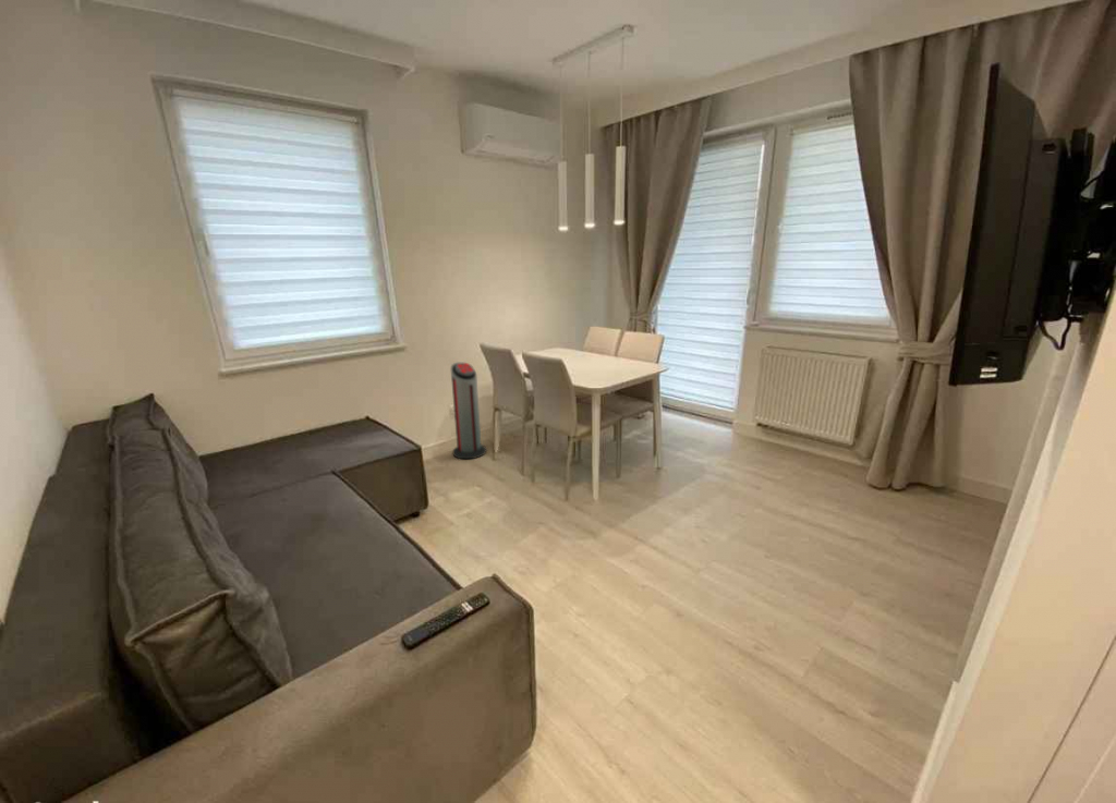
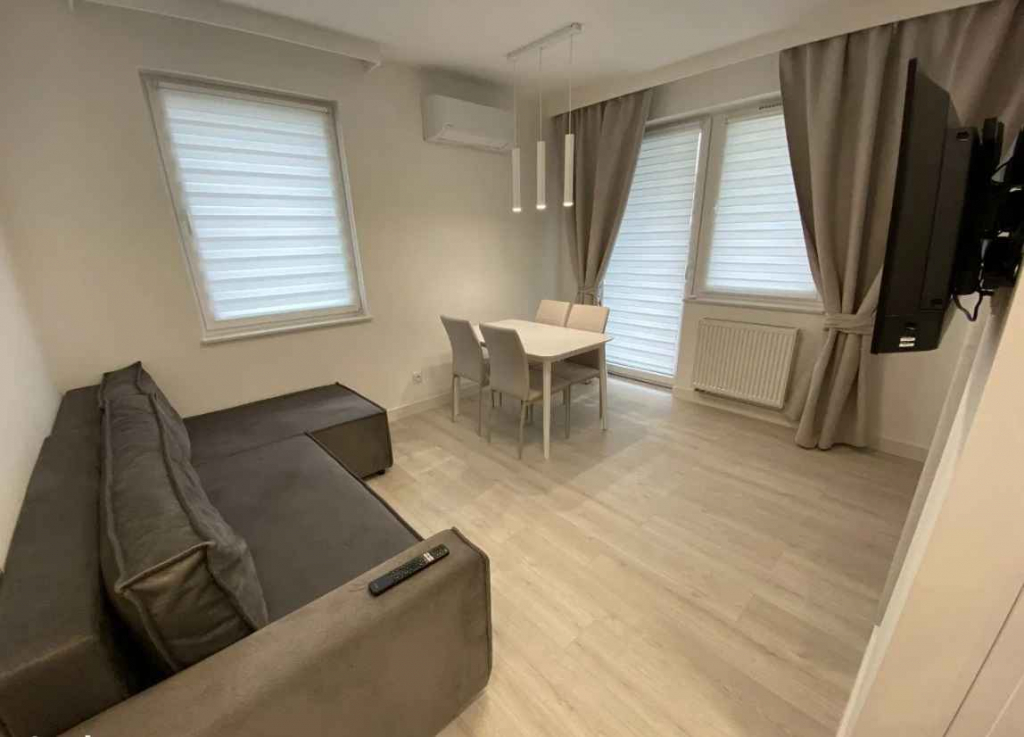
- air purifier (466, 409)
